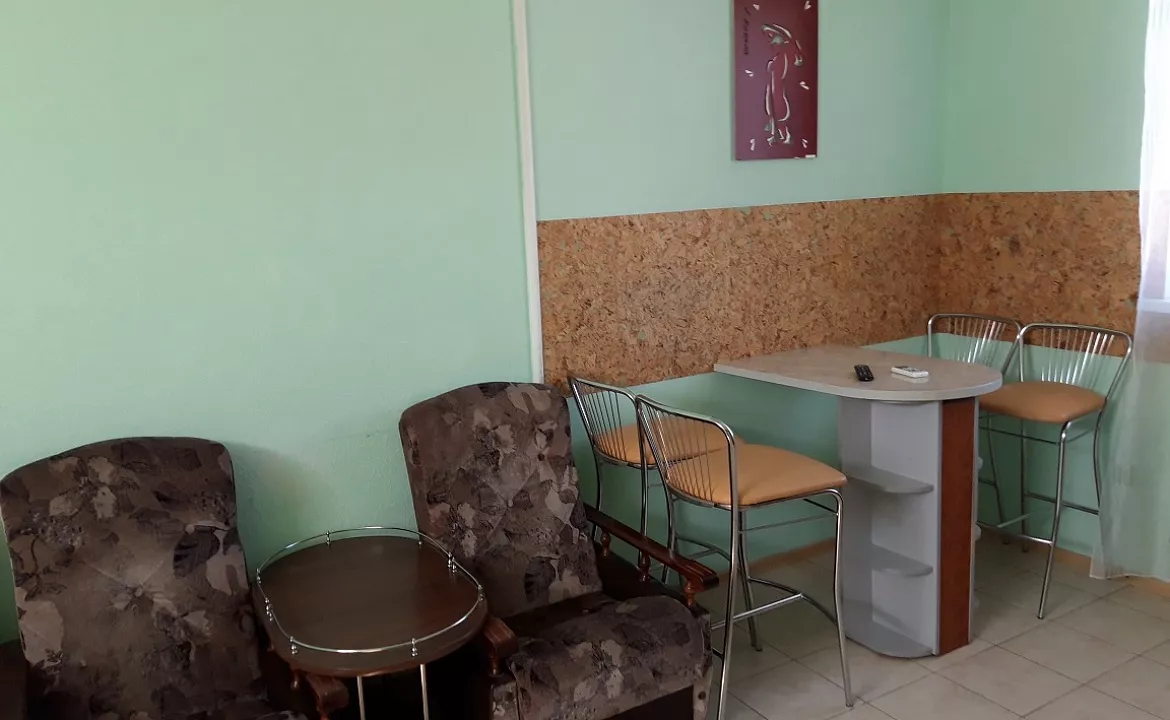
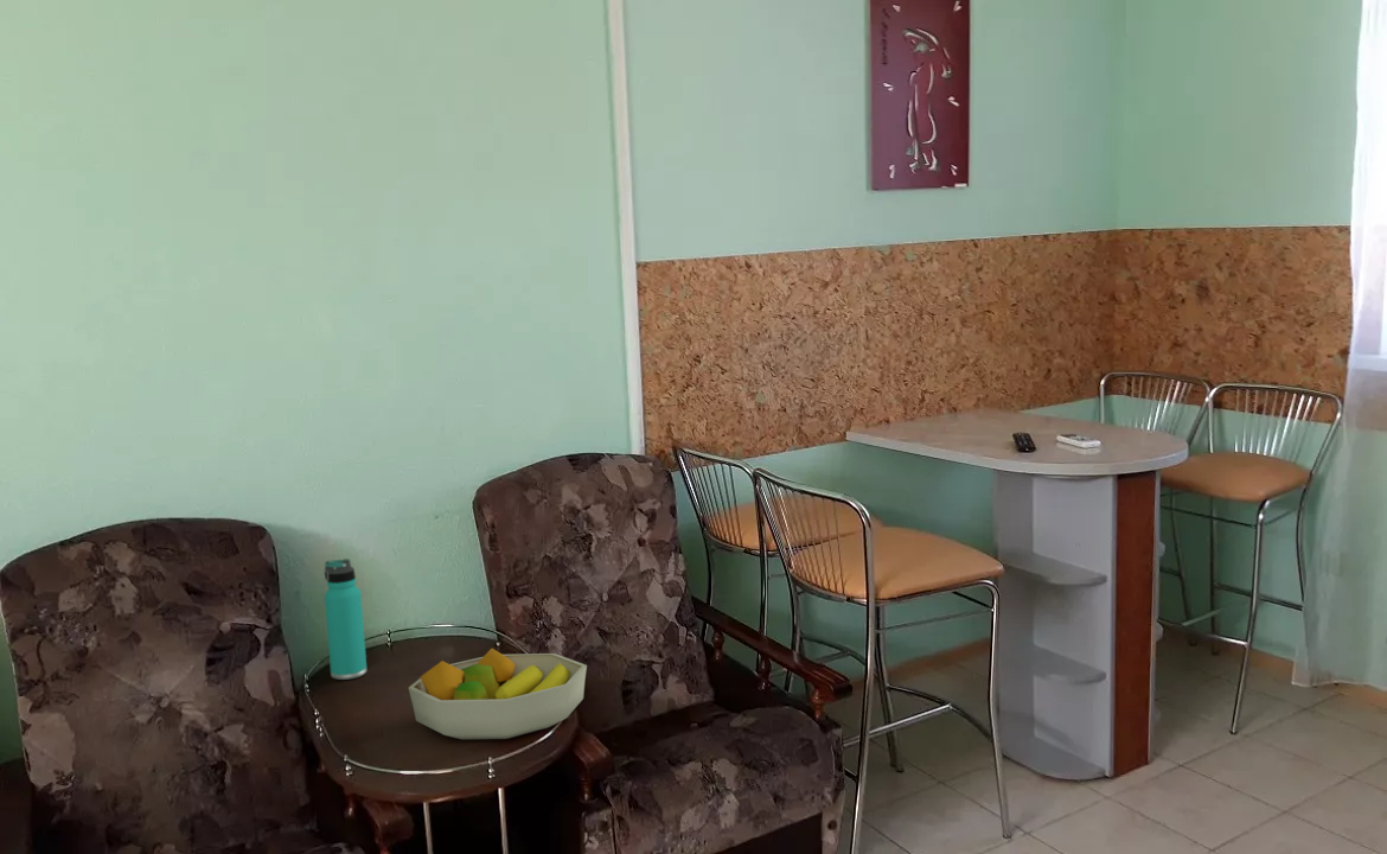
+ thermos bottle (344, 617)
+ fruit bowl (499, 688)
